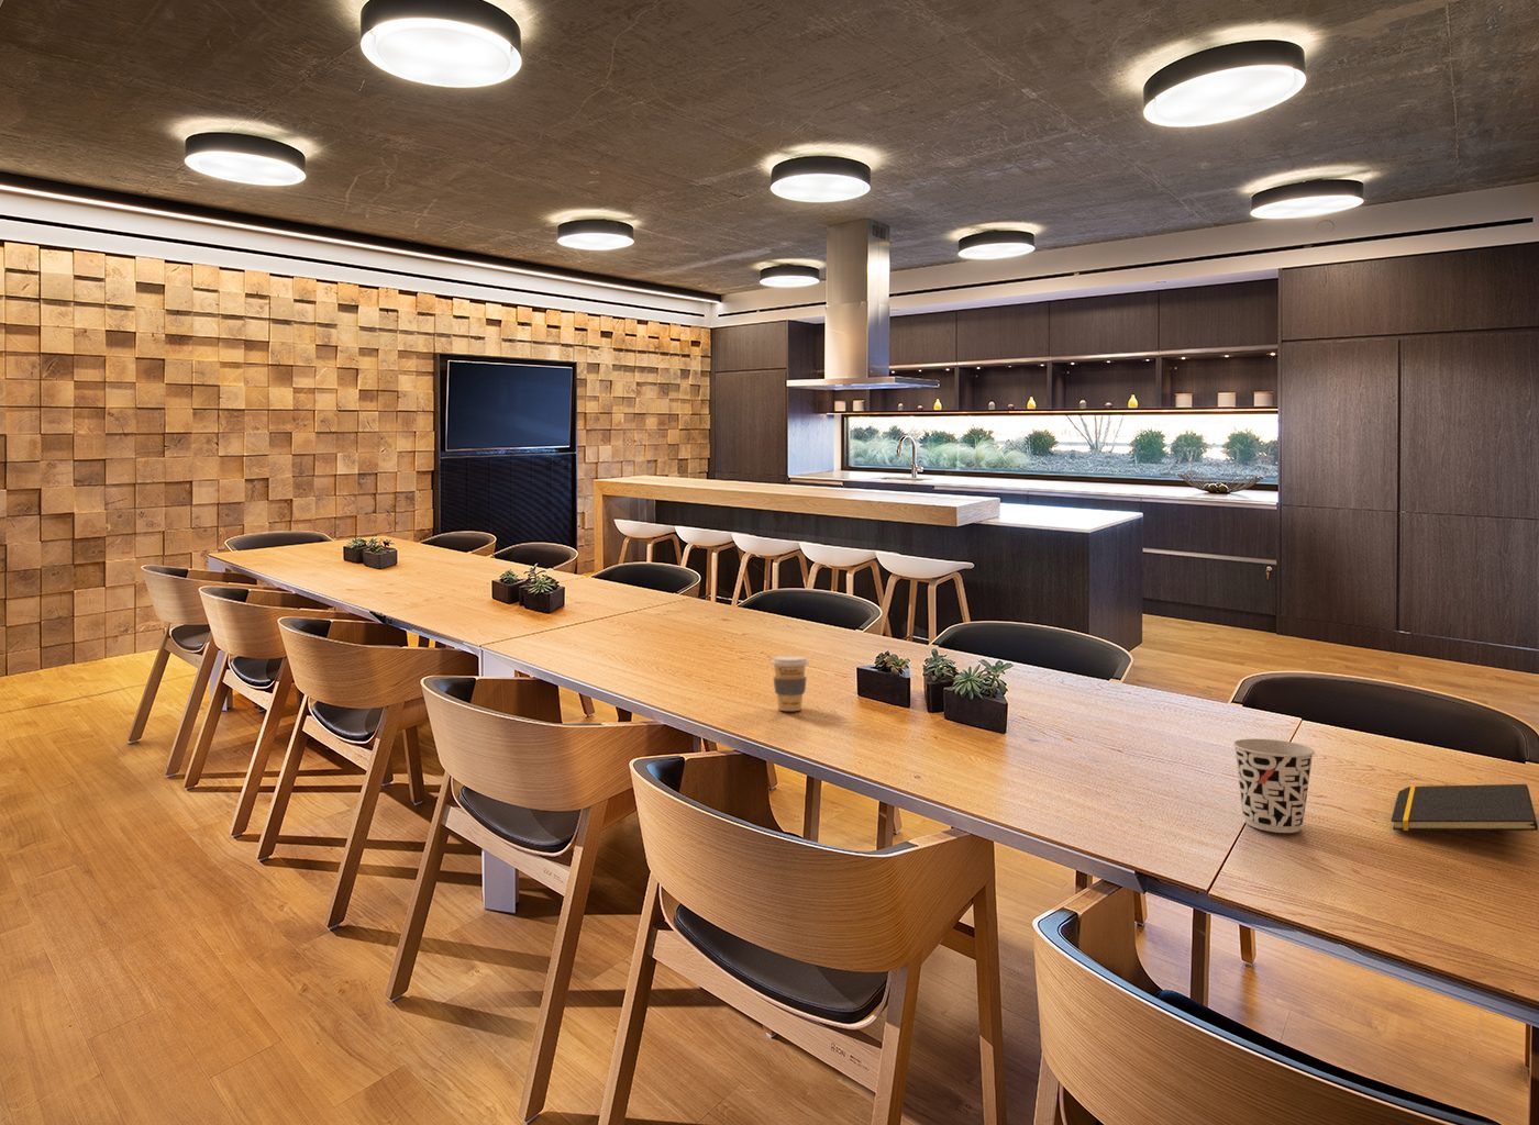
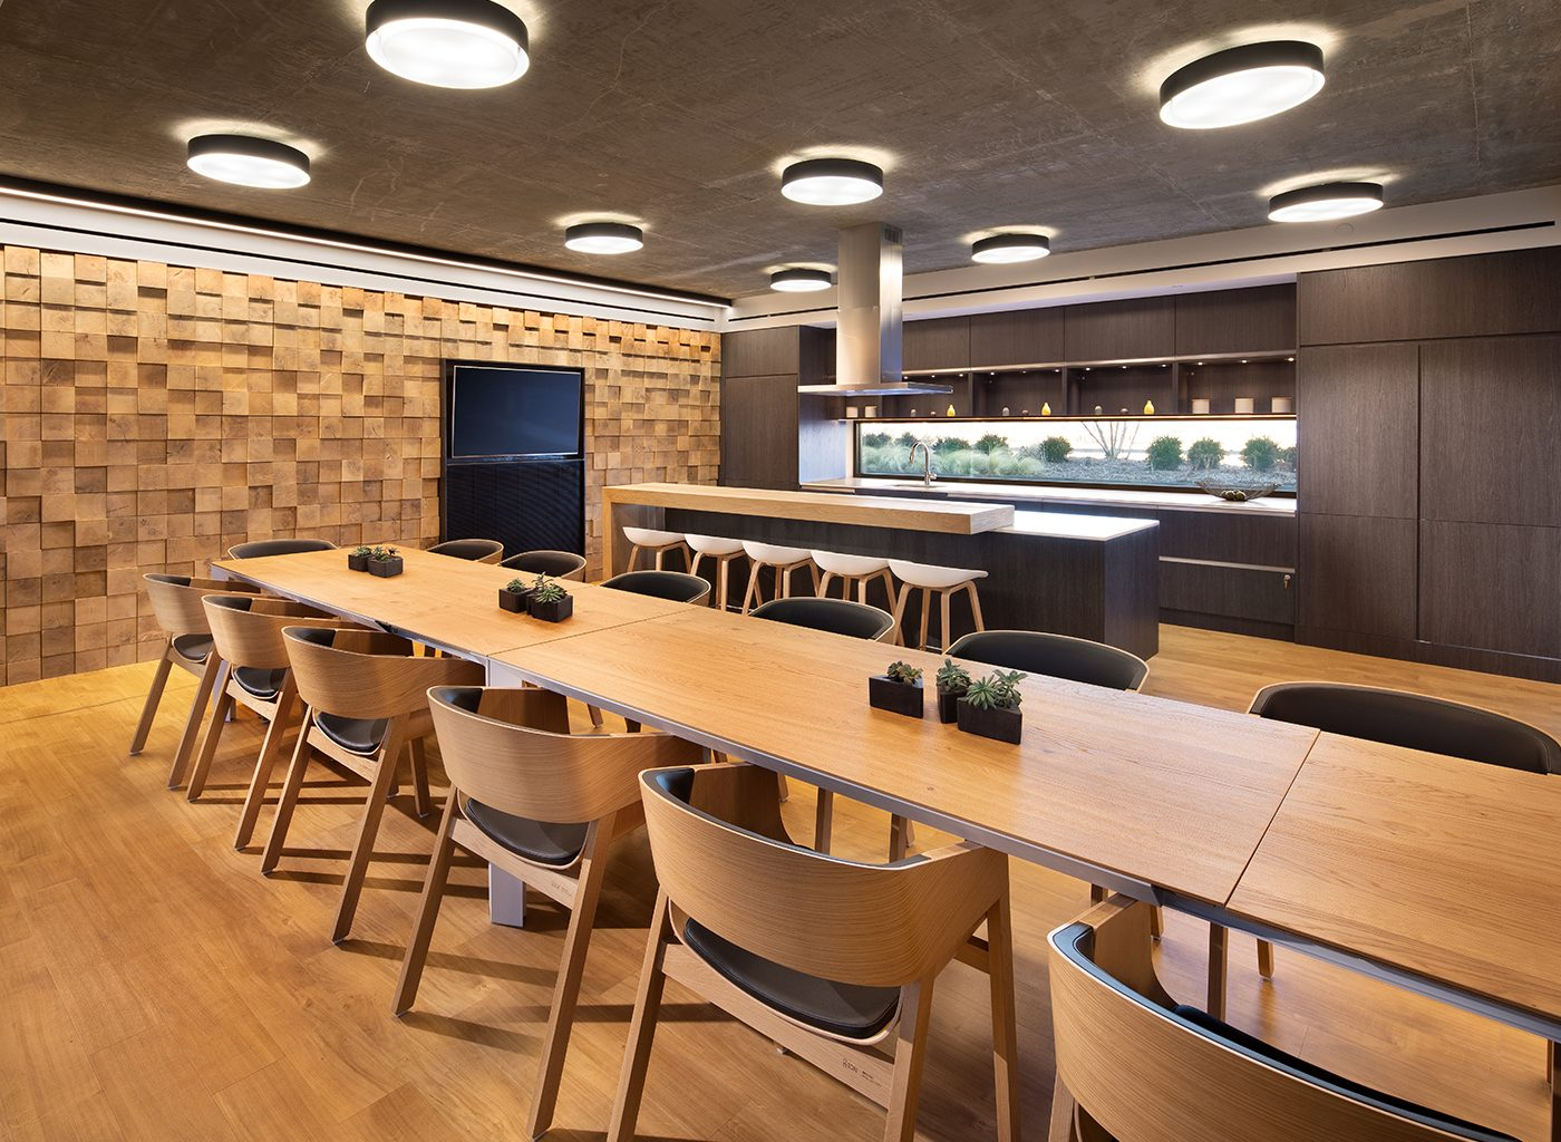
- notepad (1461, 805)
- coffee cup (790, 682)
- cup (1271, 786)
